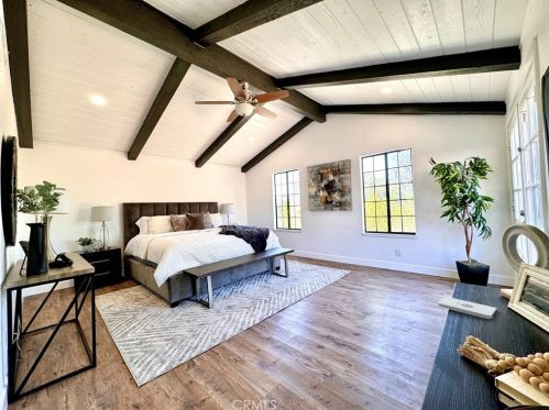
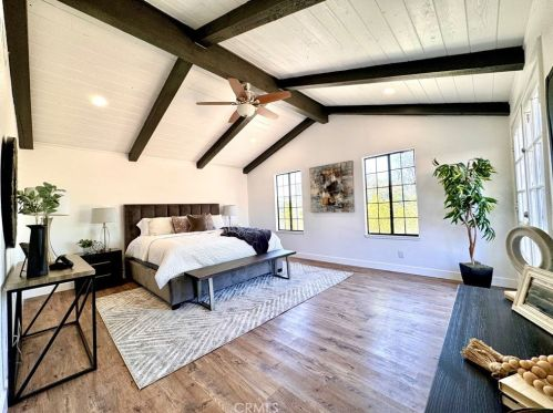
- notepad (465, 307)
